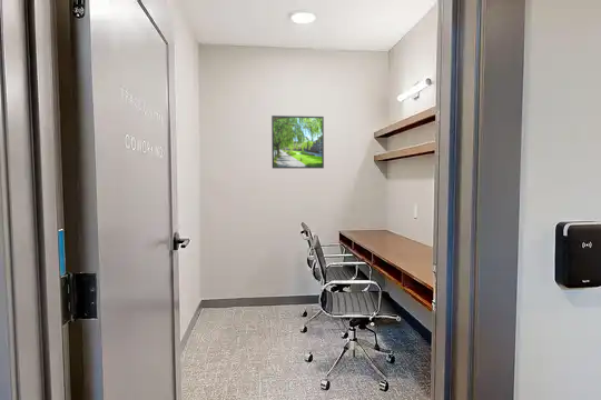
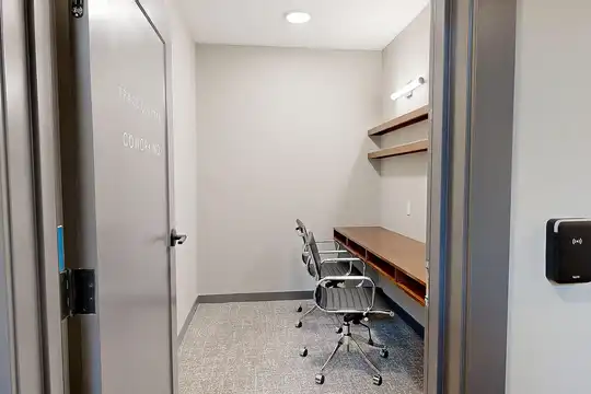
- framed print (297, 142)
